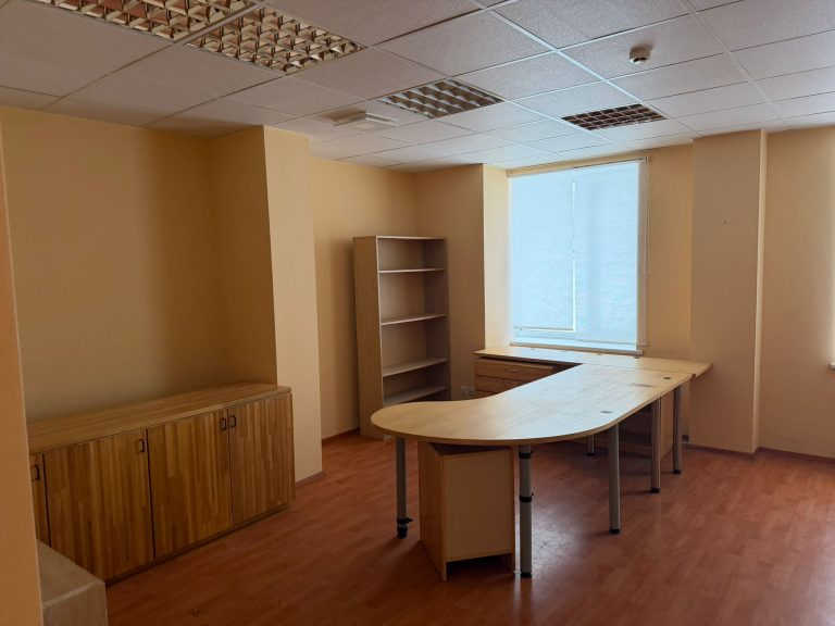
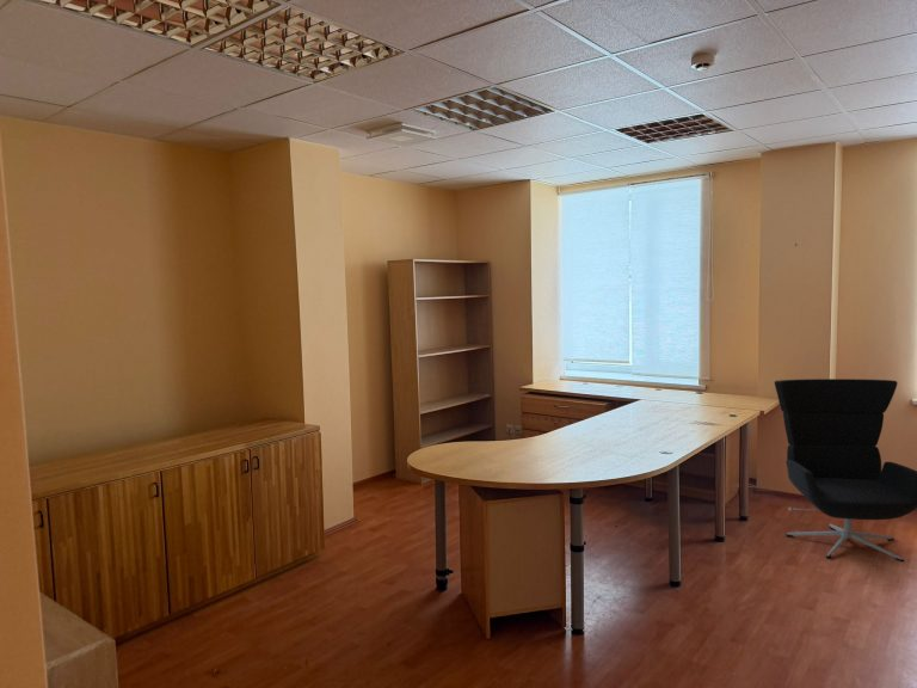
+ office chair (847, 465)
